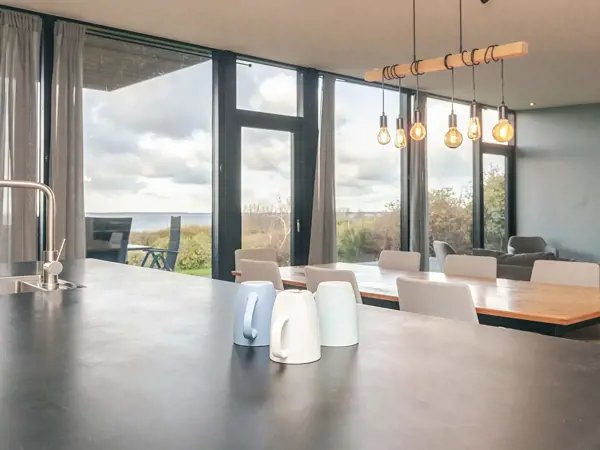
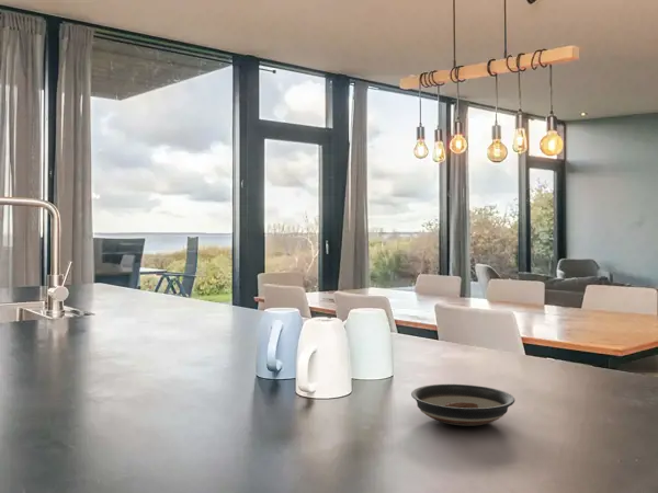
+ saucer (462, 406)
